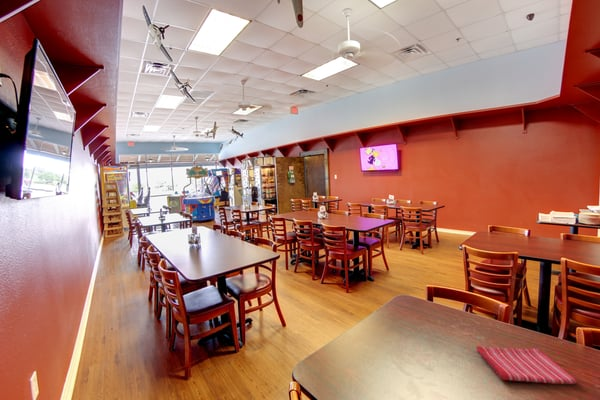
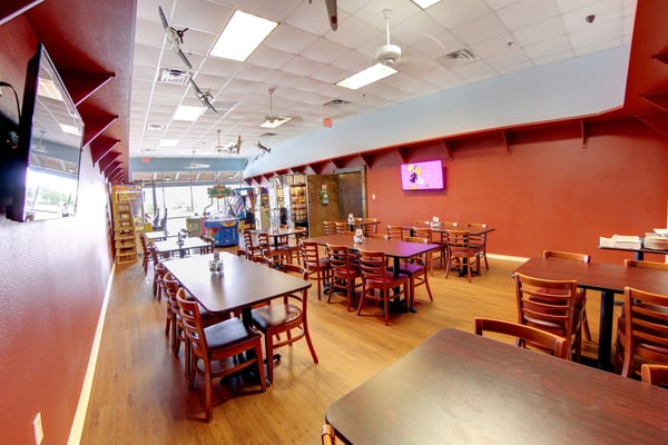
- dish towel (521, 363)
